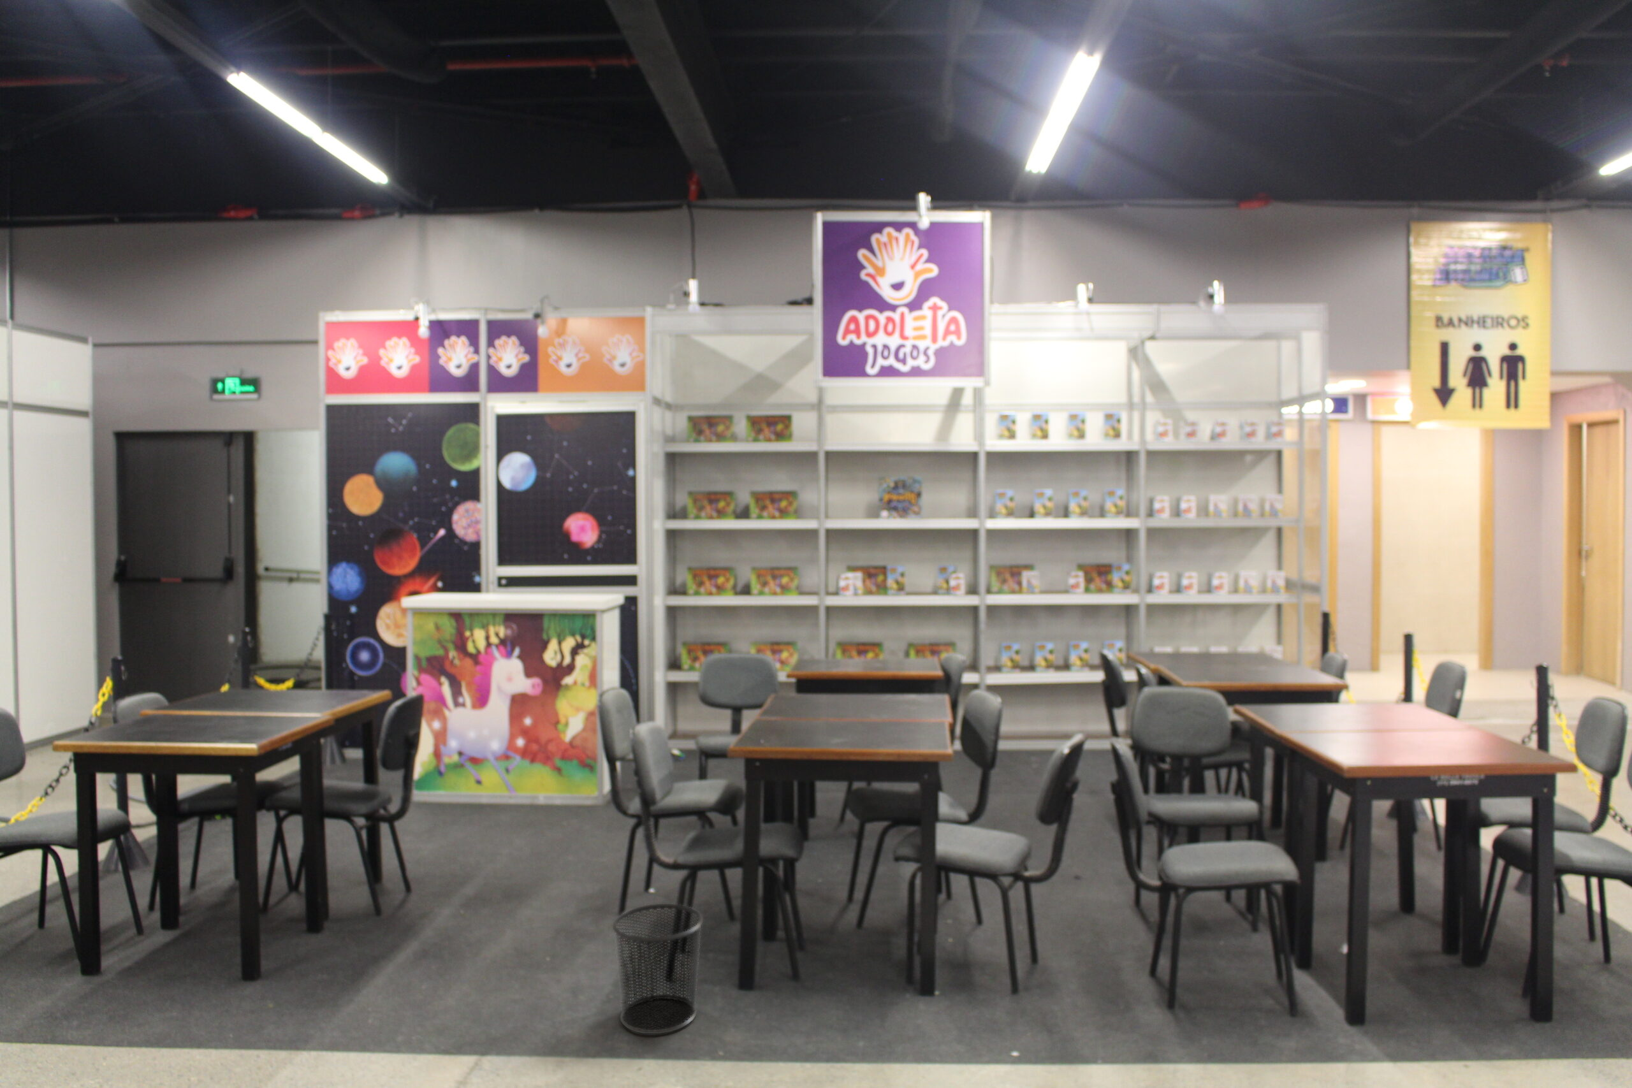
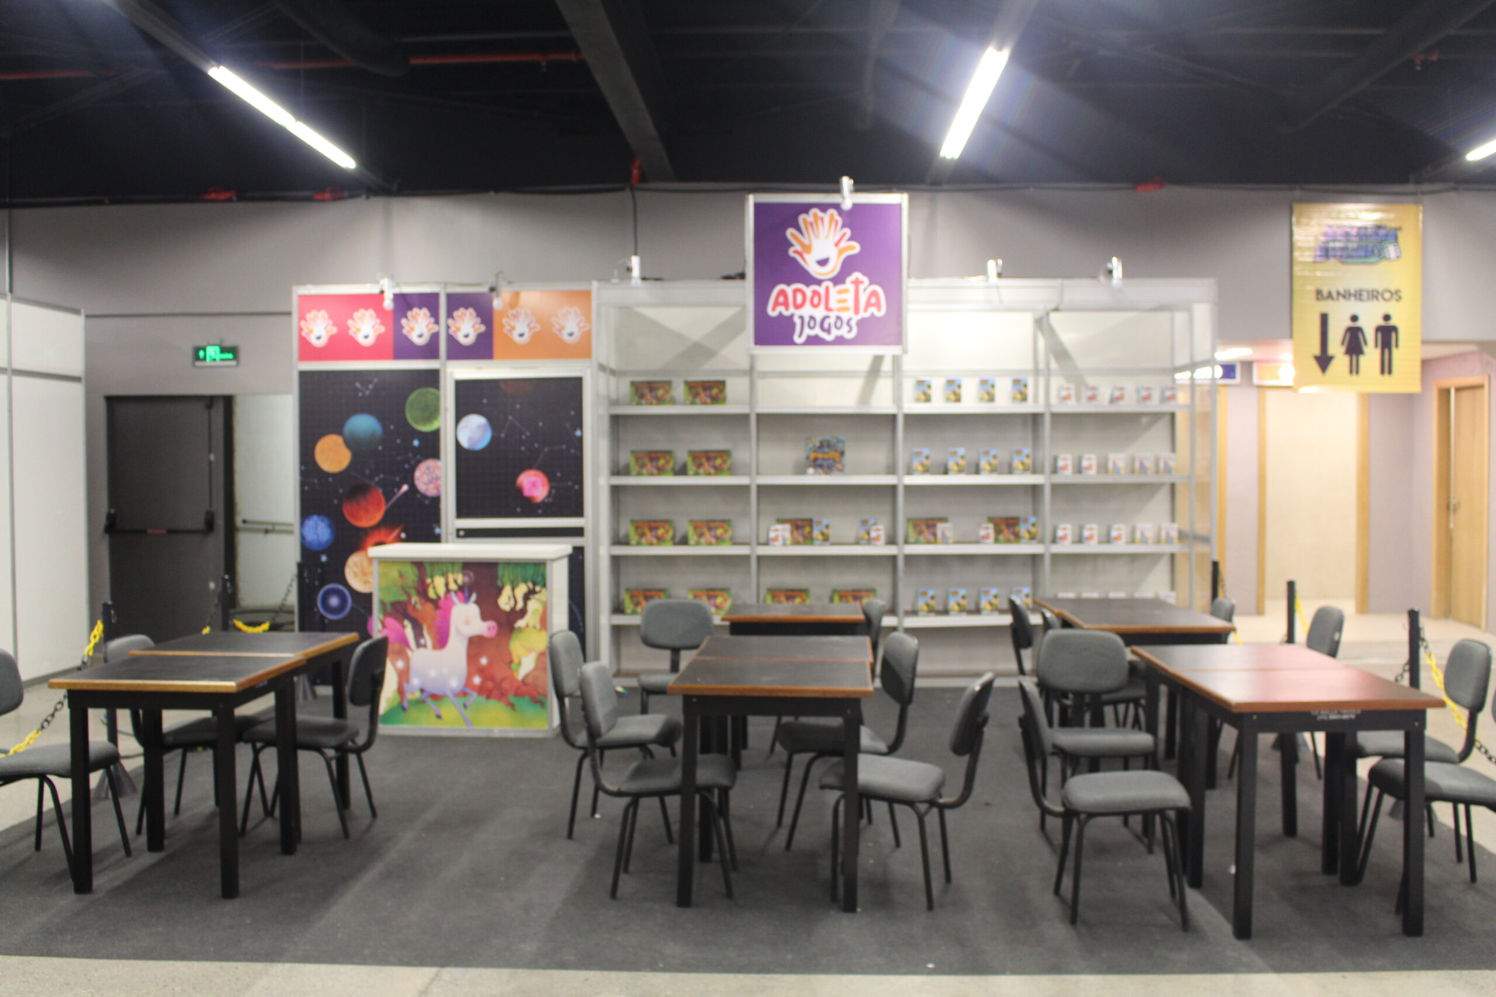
- trash can (658, 968)
